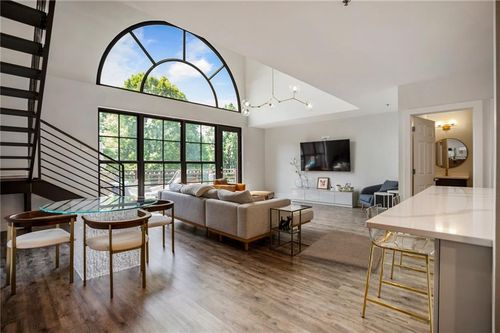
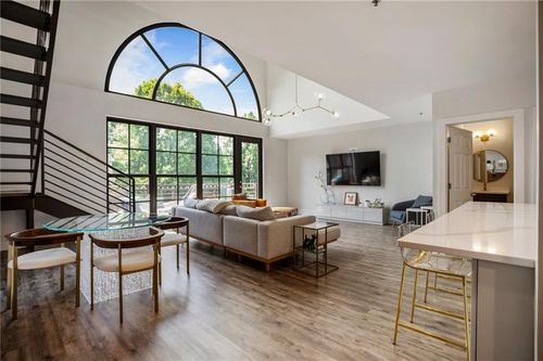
- rug (348, 244)
